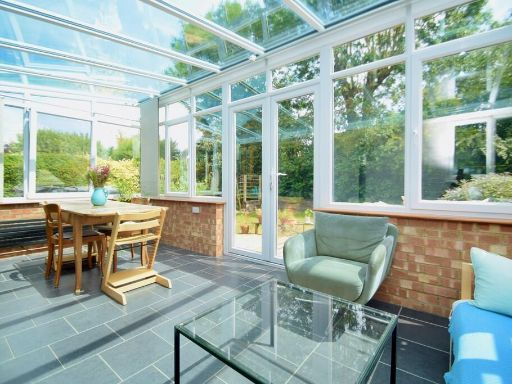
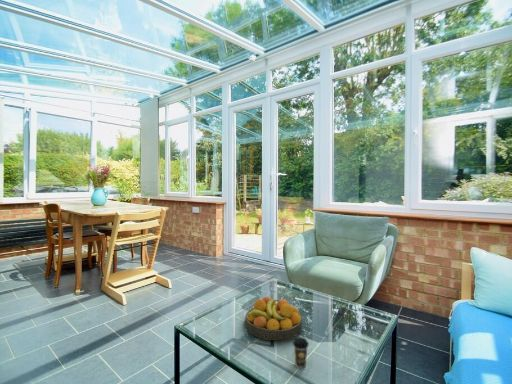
+ coffee cup (300, 352)
+ fruit bowl (273, 312)
